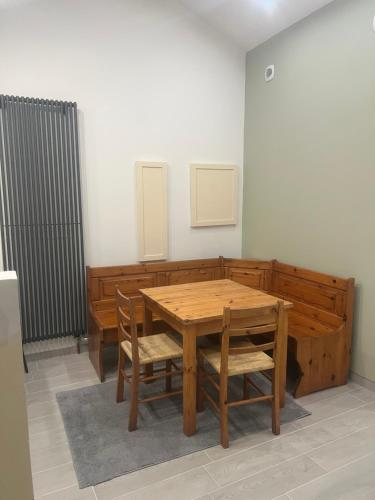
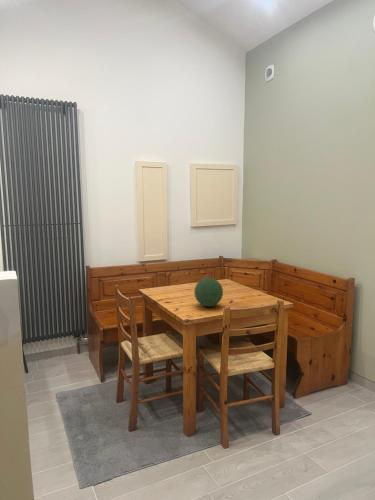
+ decorative orb (208, 292)
